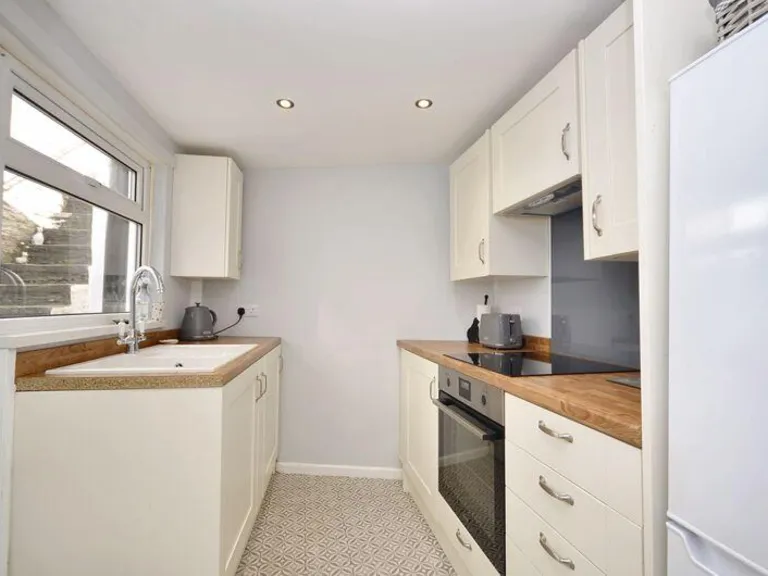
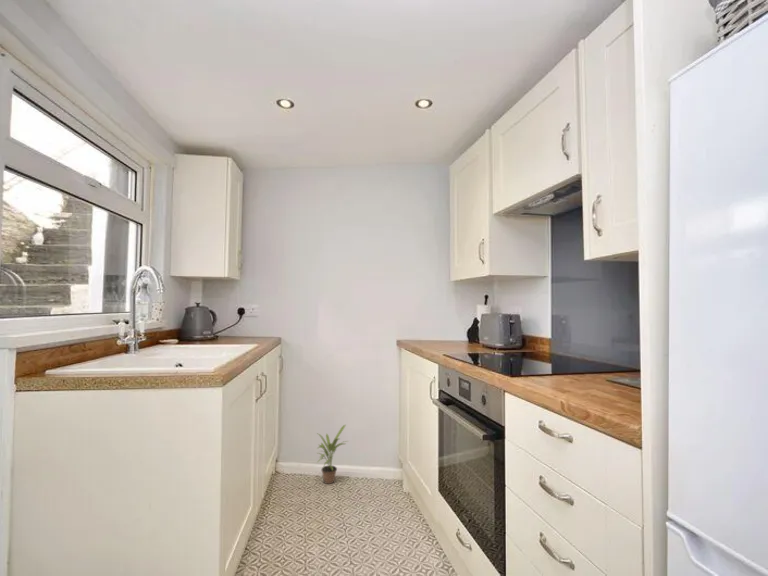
+ potted plant (331, 456)
